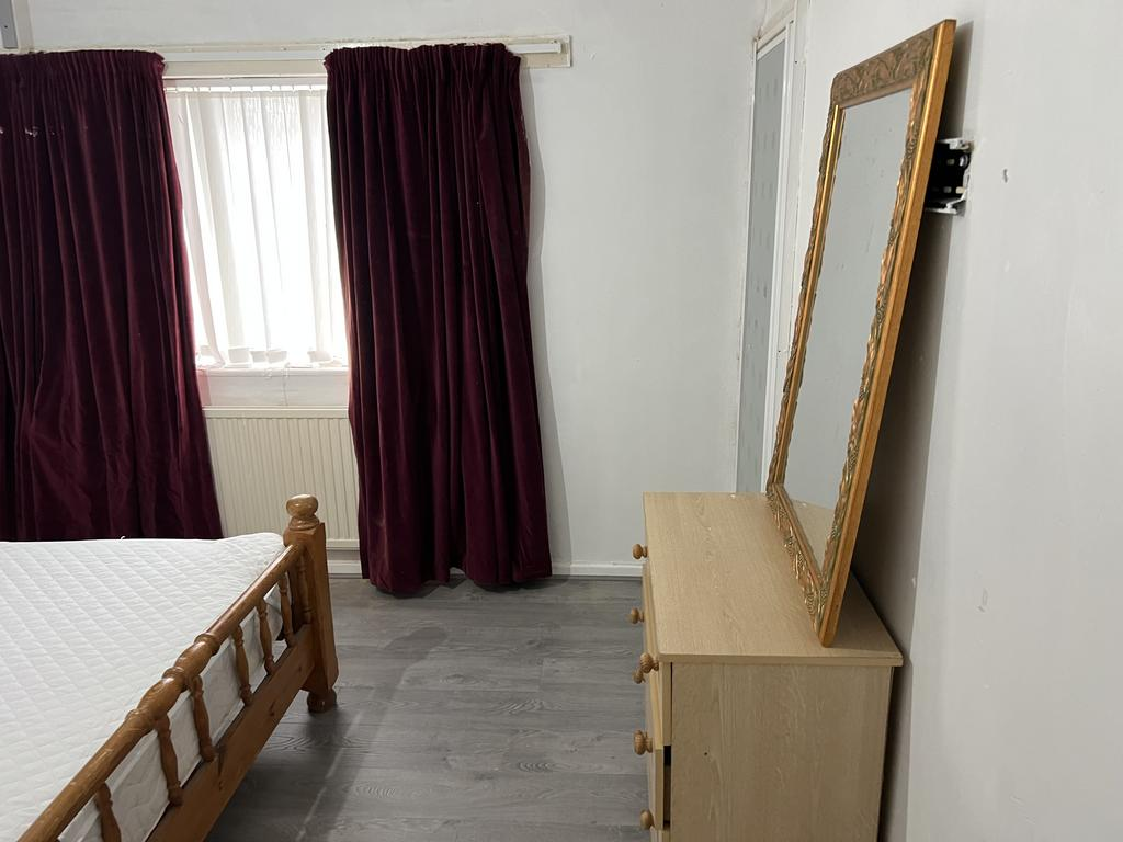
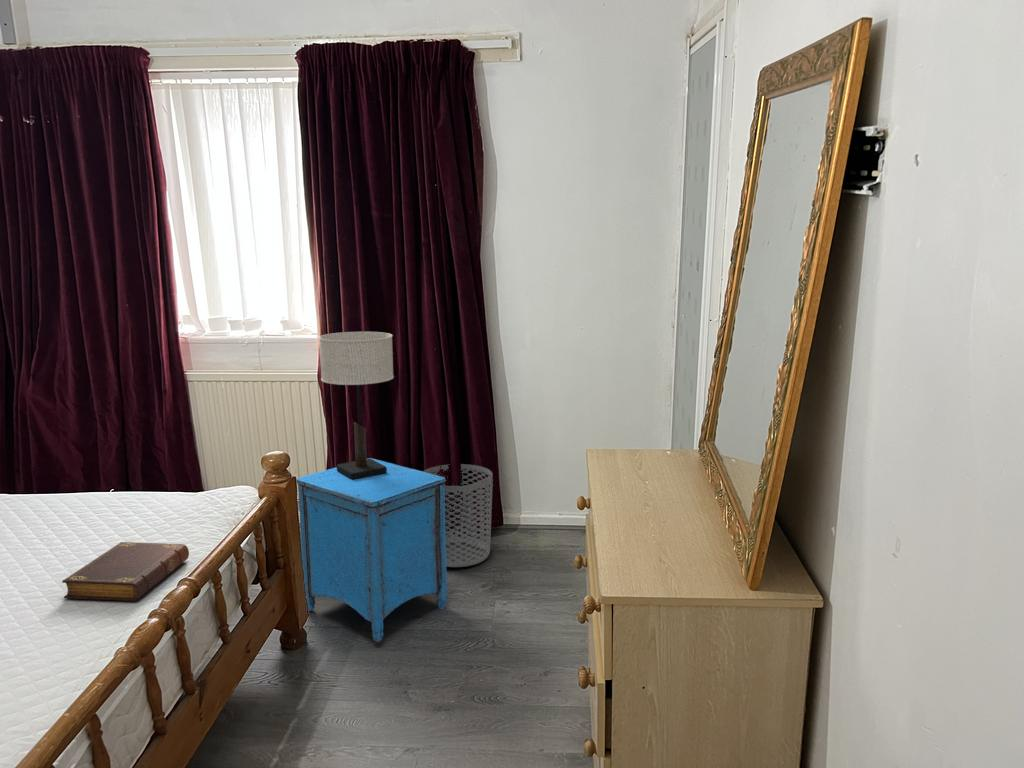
+ waste bin (456, 515)
+ book (129, 569)
+ nightstand (373, 544)
+ table lamp (358, 404)
